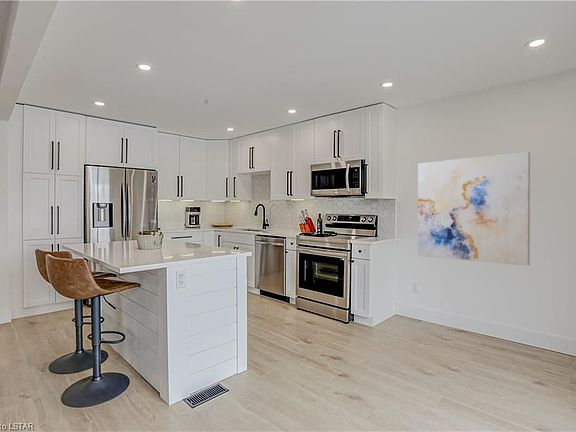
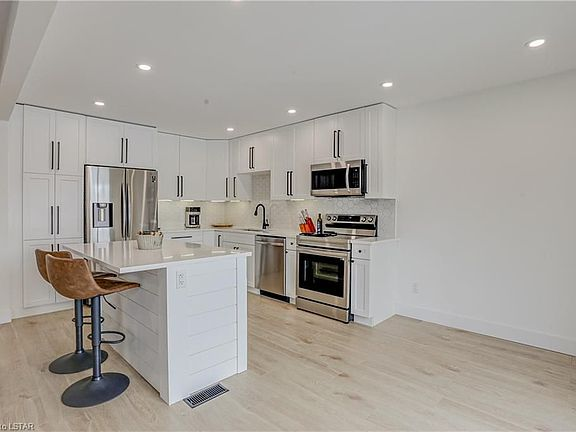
- wall art (468, 209)
